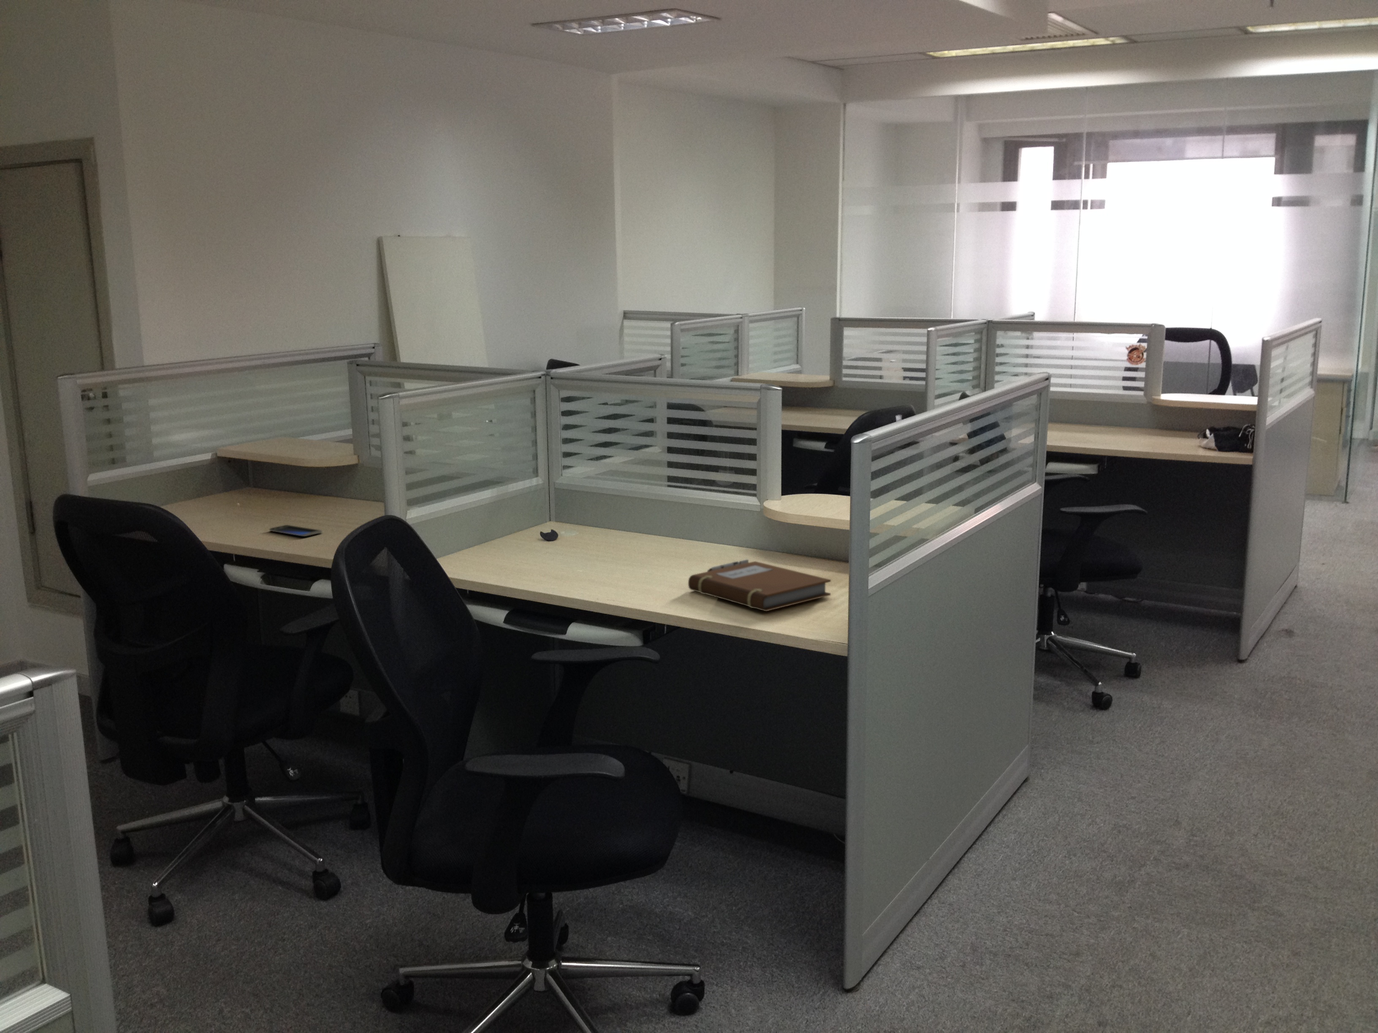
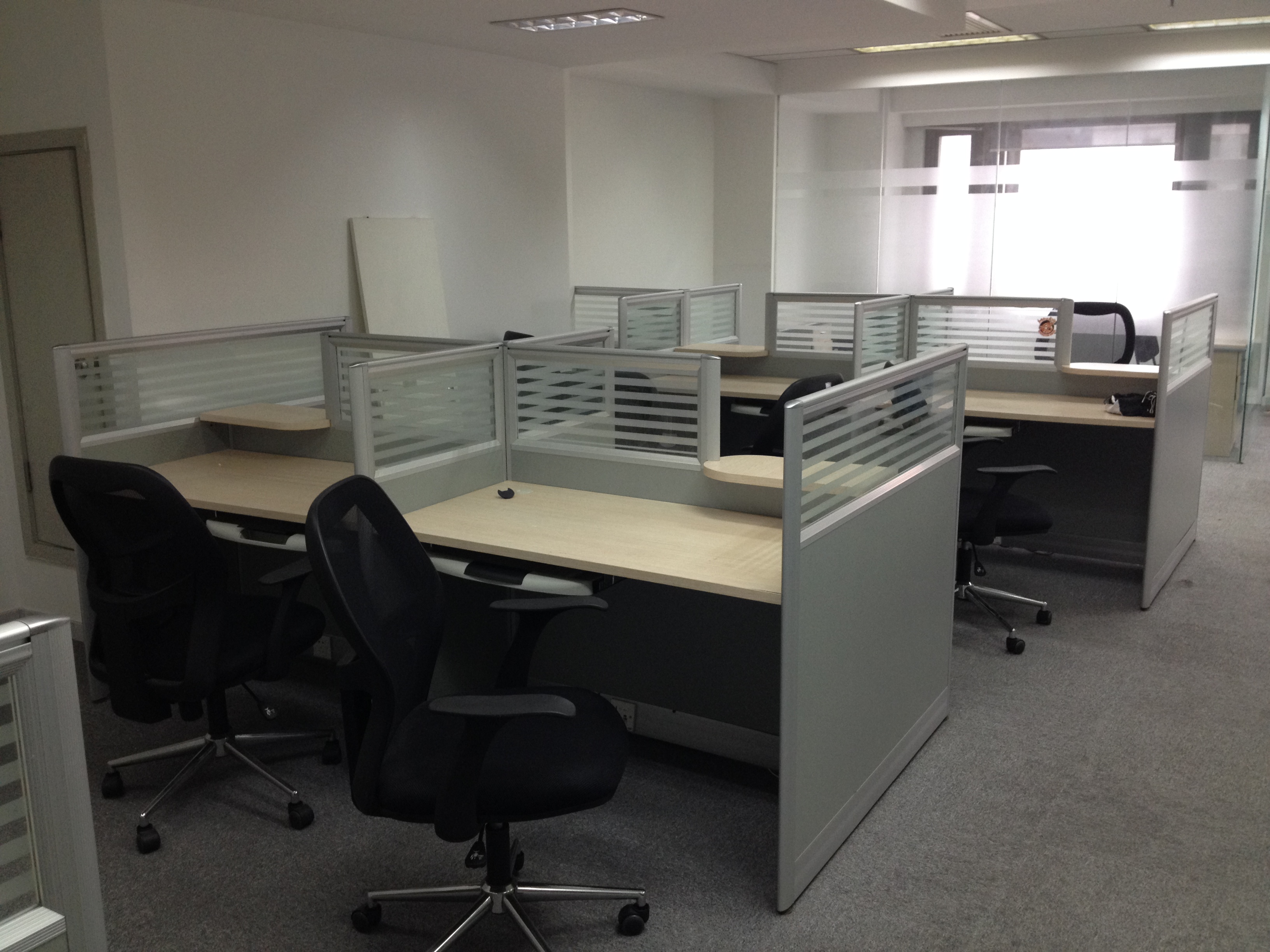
- toy rocket (728, 565)
- notebook (756, 585)
- smartphone (295, 531)
